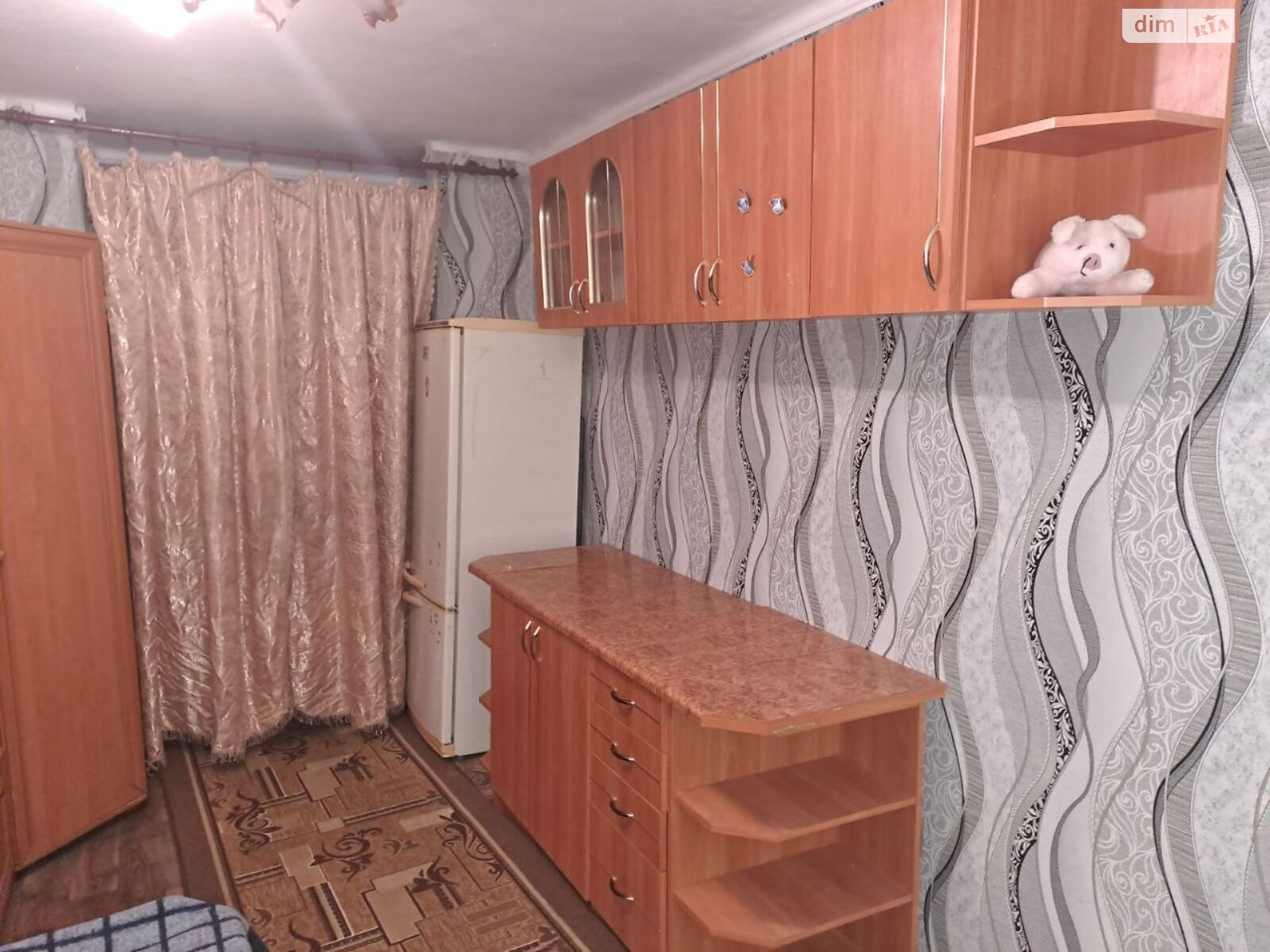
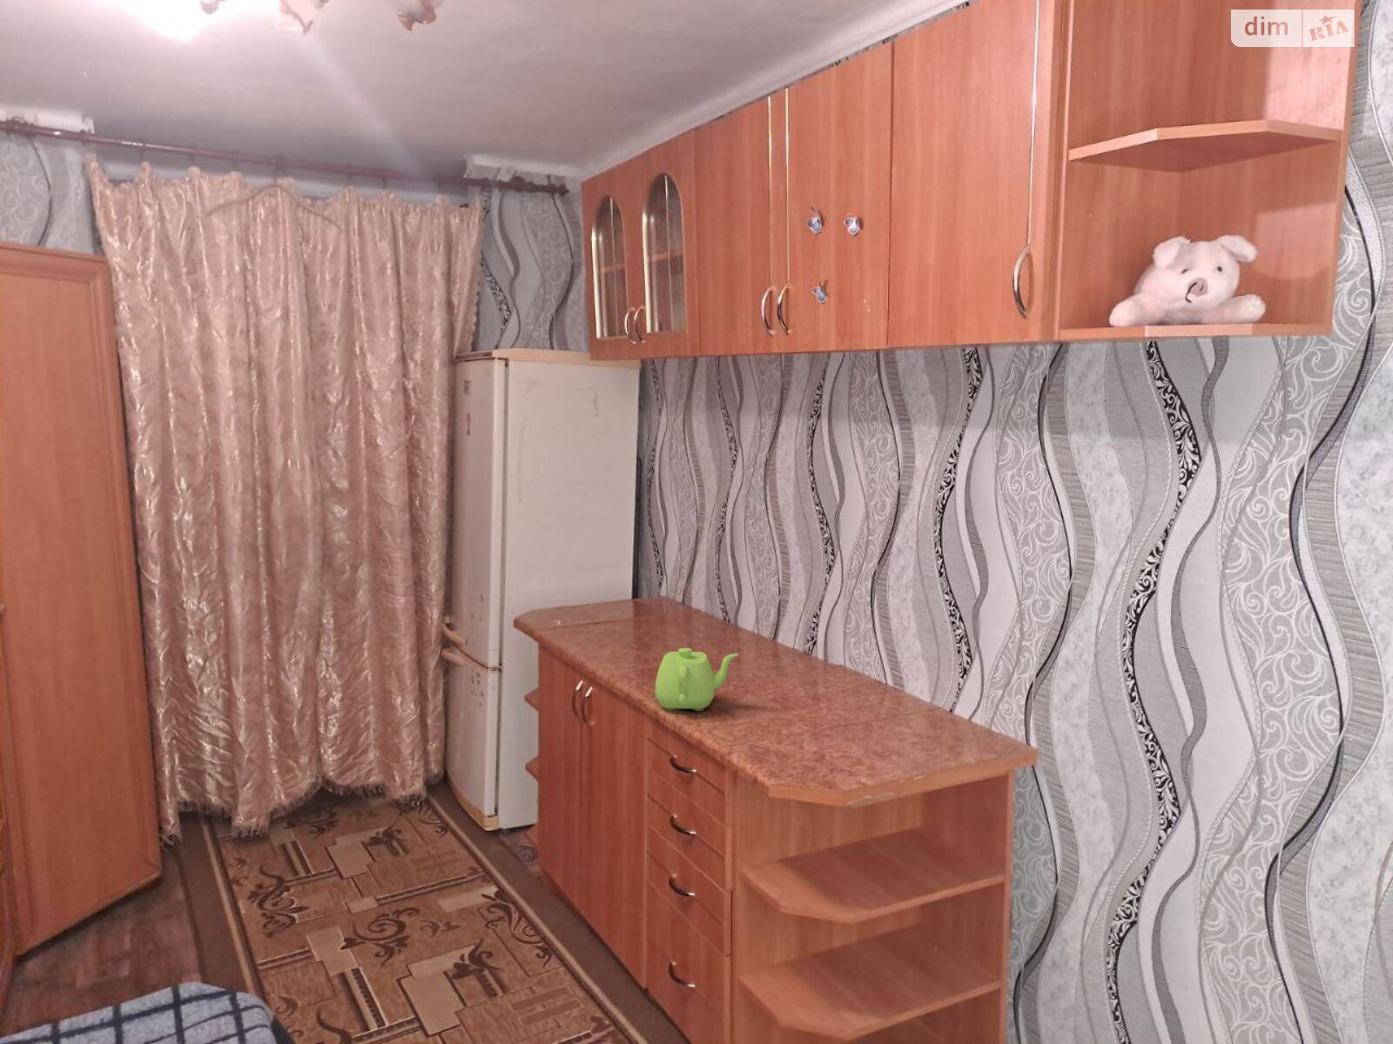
+ teapot (696, 677)
